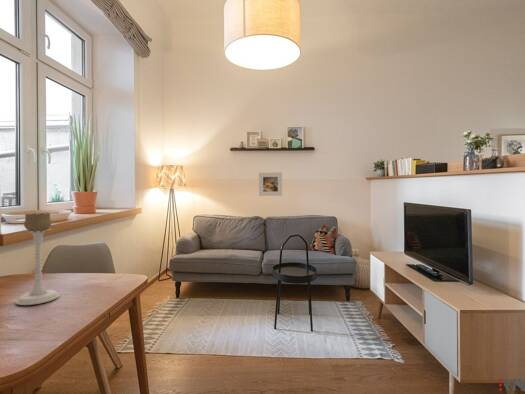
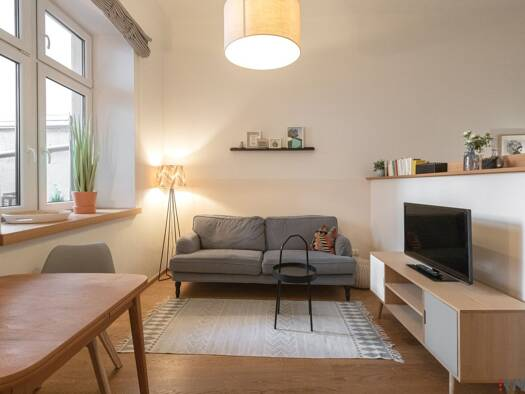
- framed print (270, 184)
- candle holder (38, 256)
